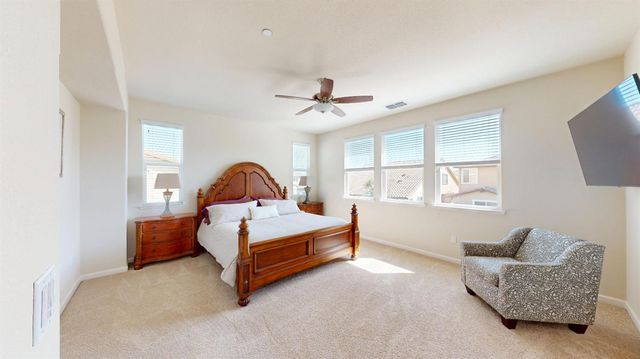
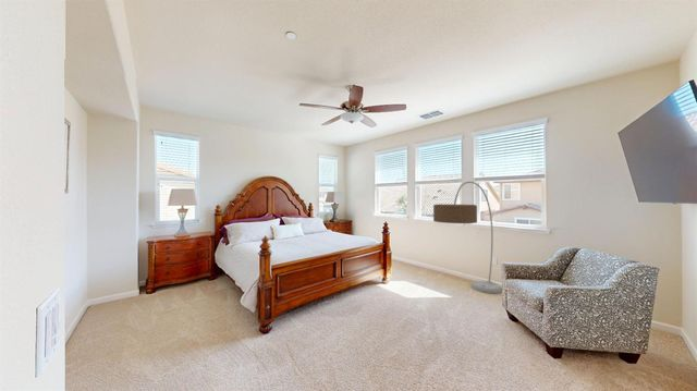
+ floor lamp (470, 222)
